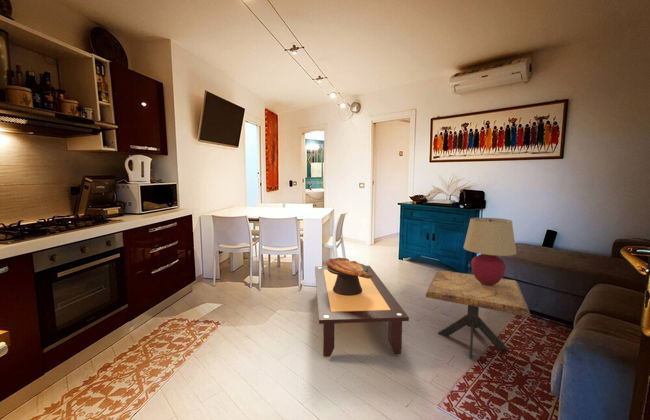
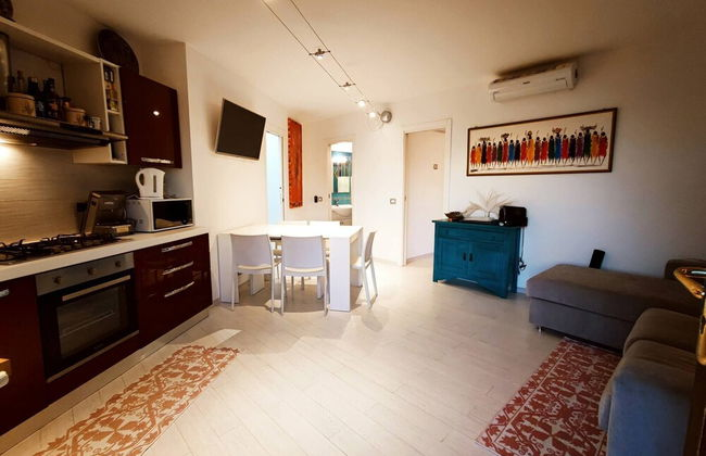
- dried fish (348, 278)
- coffee table (350, 301)
- table lamp (488, 251)
- side table (472, 313)
